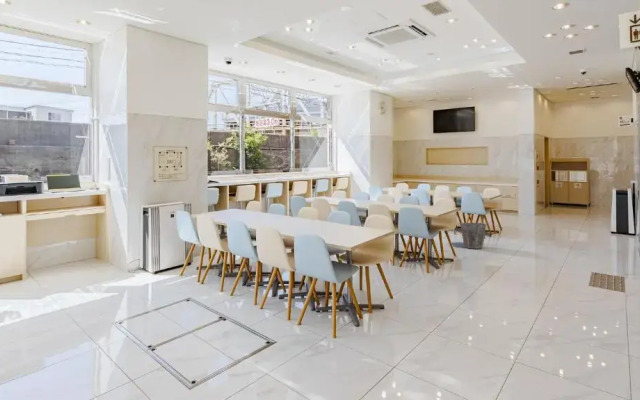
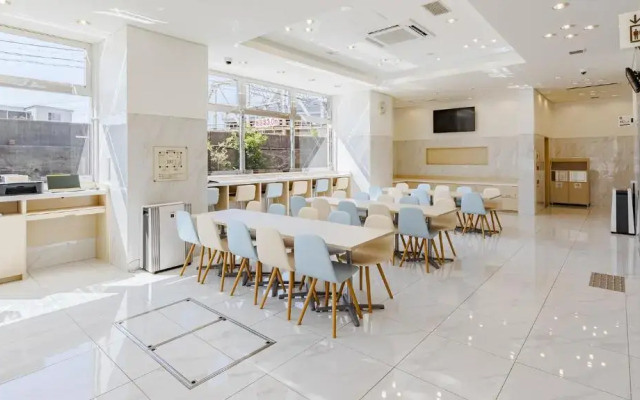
- waste bin (473, 235)
